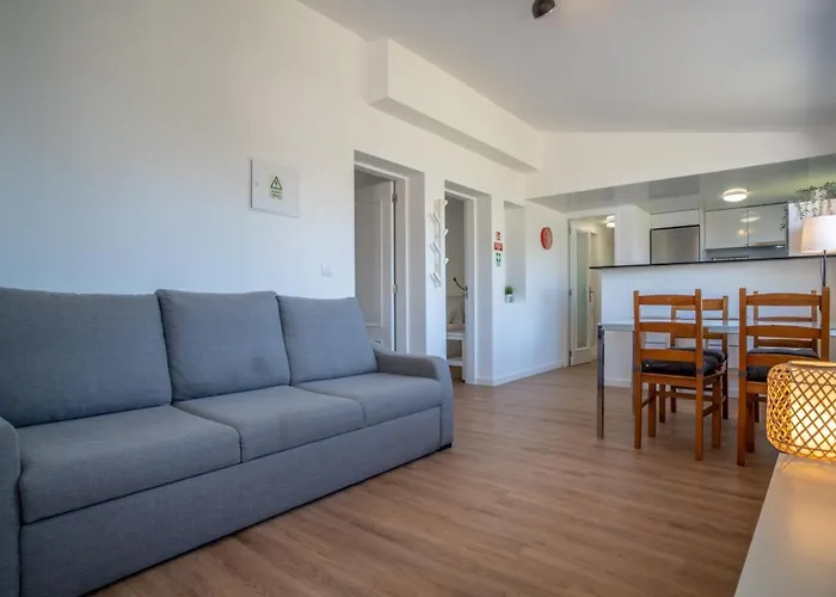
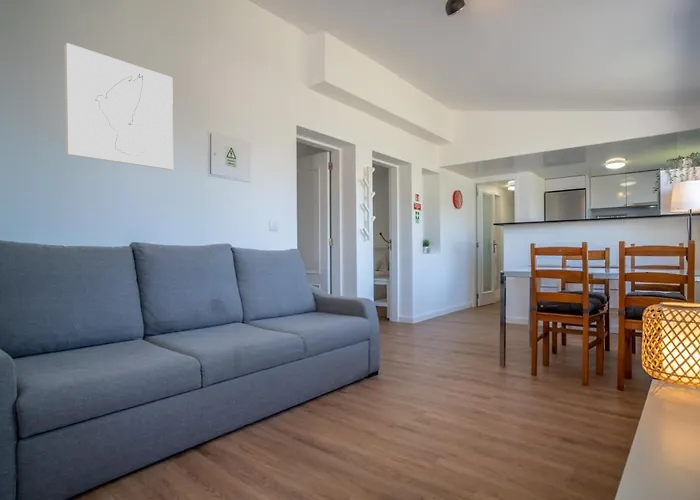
+ wall art (123, 112)
